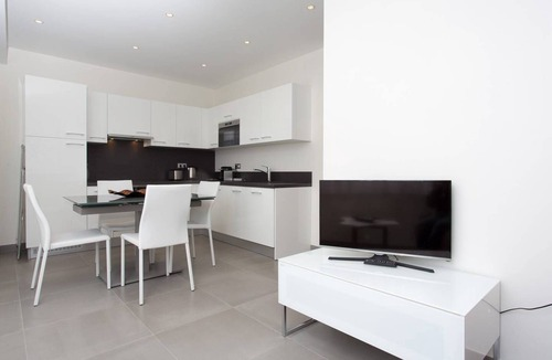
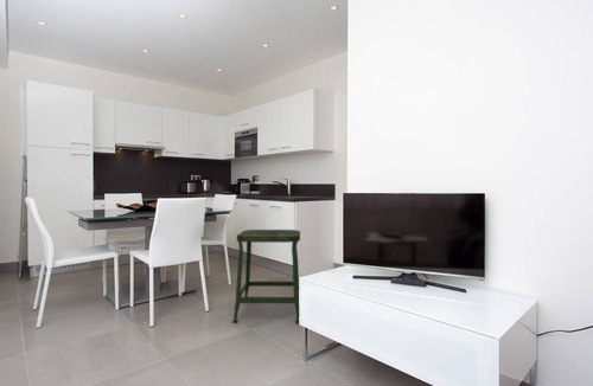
+ stool (269, 282)
